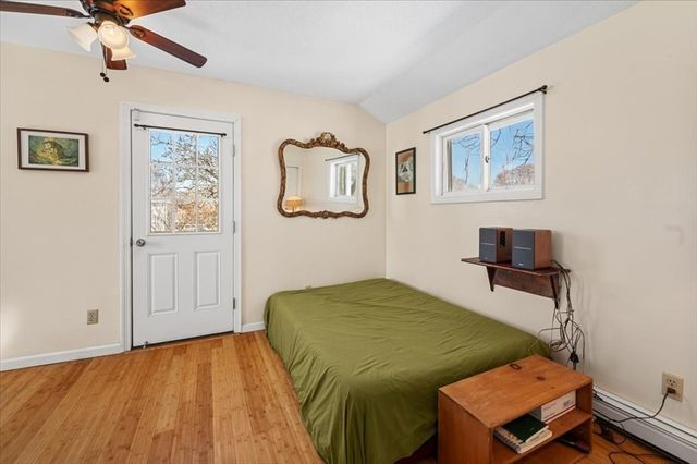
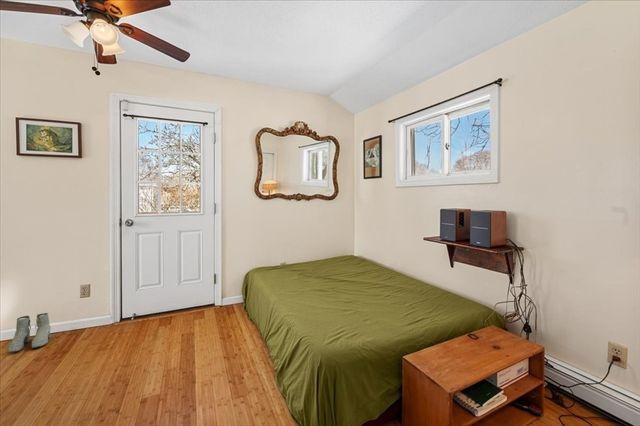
+ boots (29, 331)
